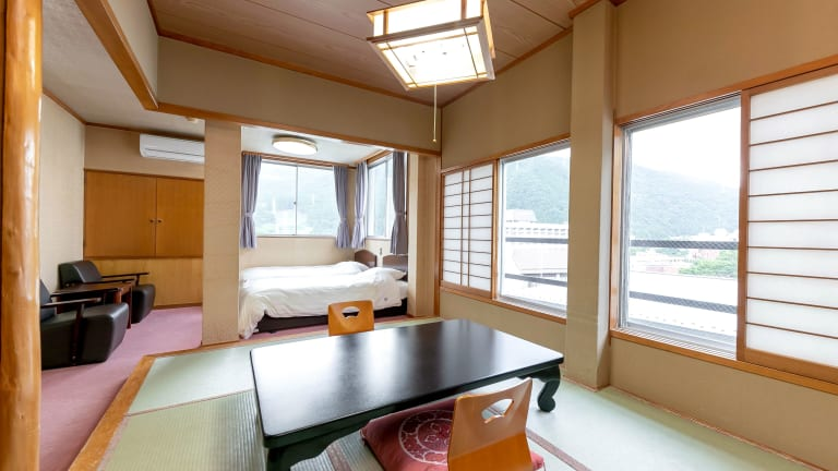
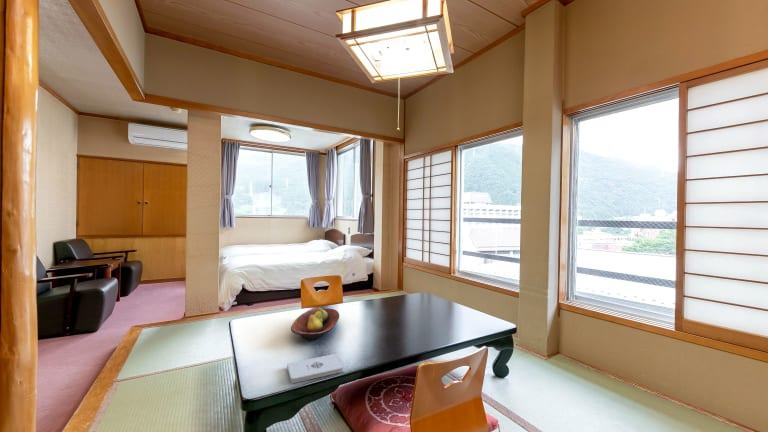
+ fruit bowl (316, 320)
+ notepad (315, 367)
